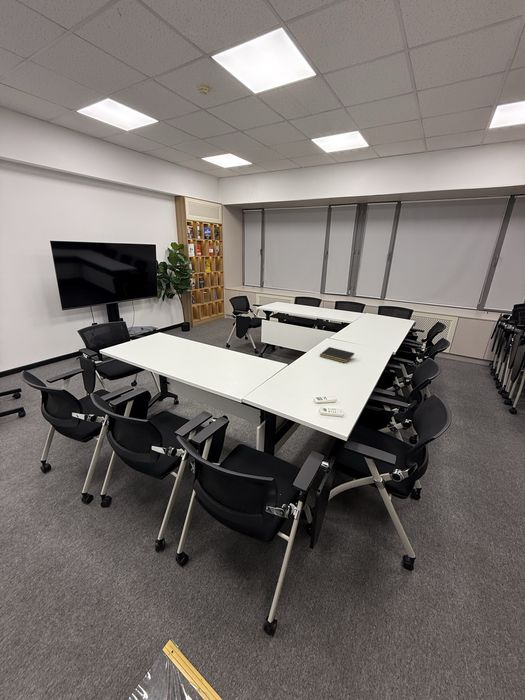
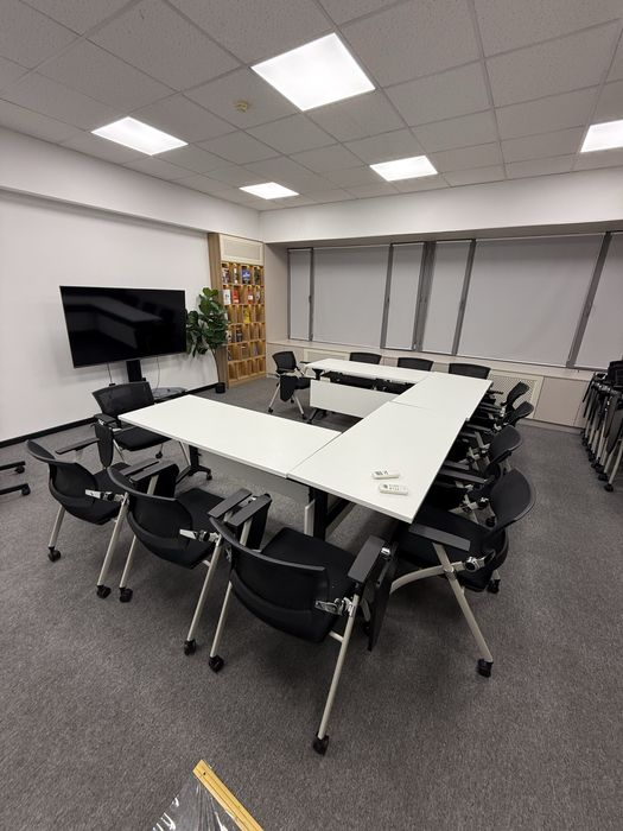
- notepad (336, 354)
